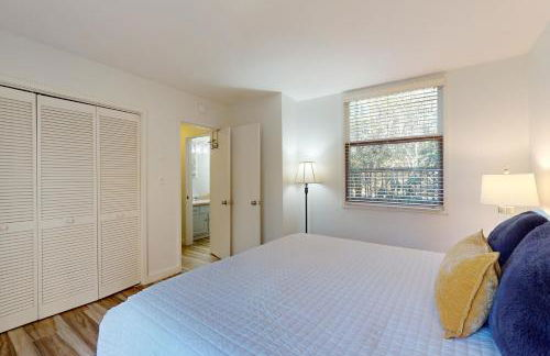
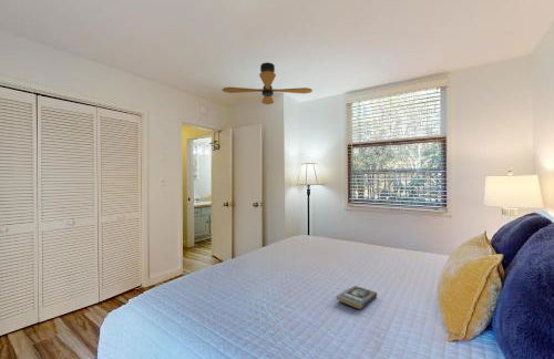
+ ceiling fan (267, 80)
+ book (357, 296)
